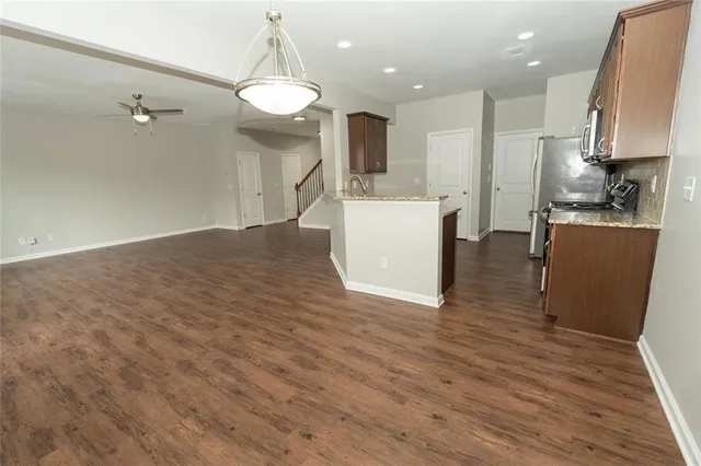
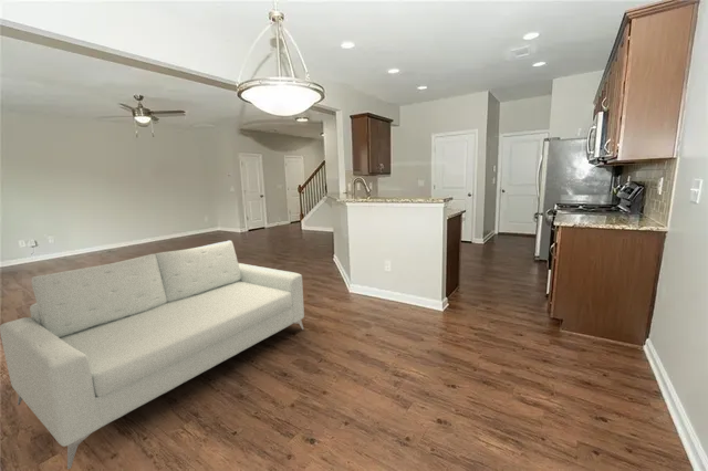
+ sofa (183, 311)
